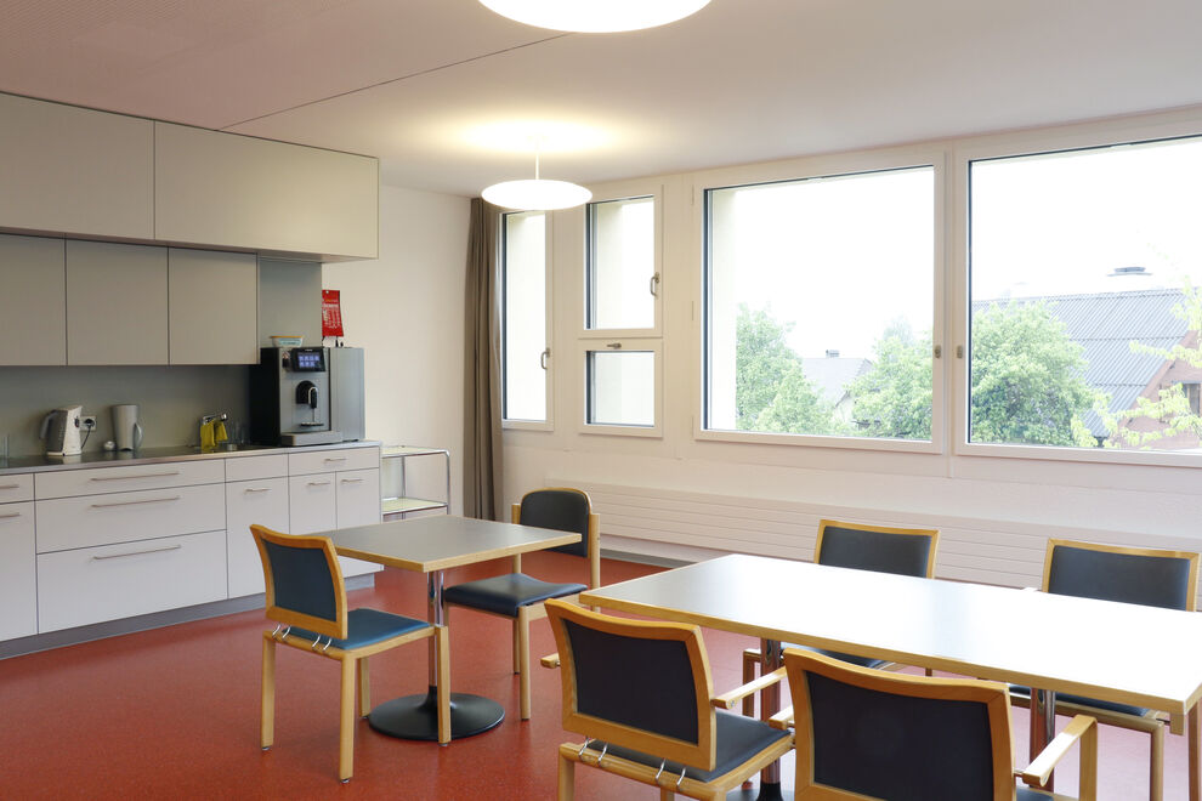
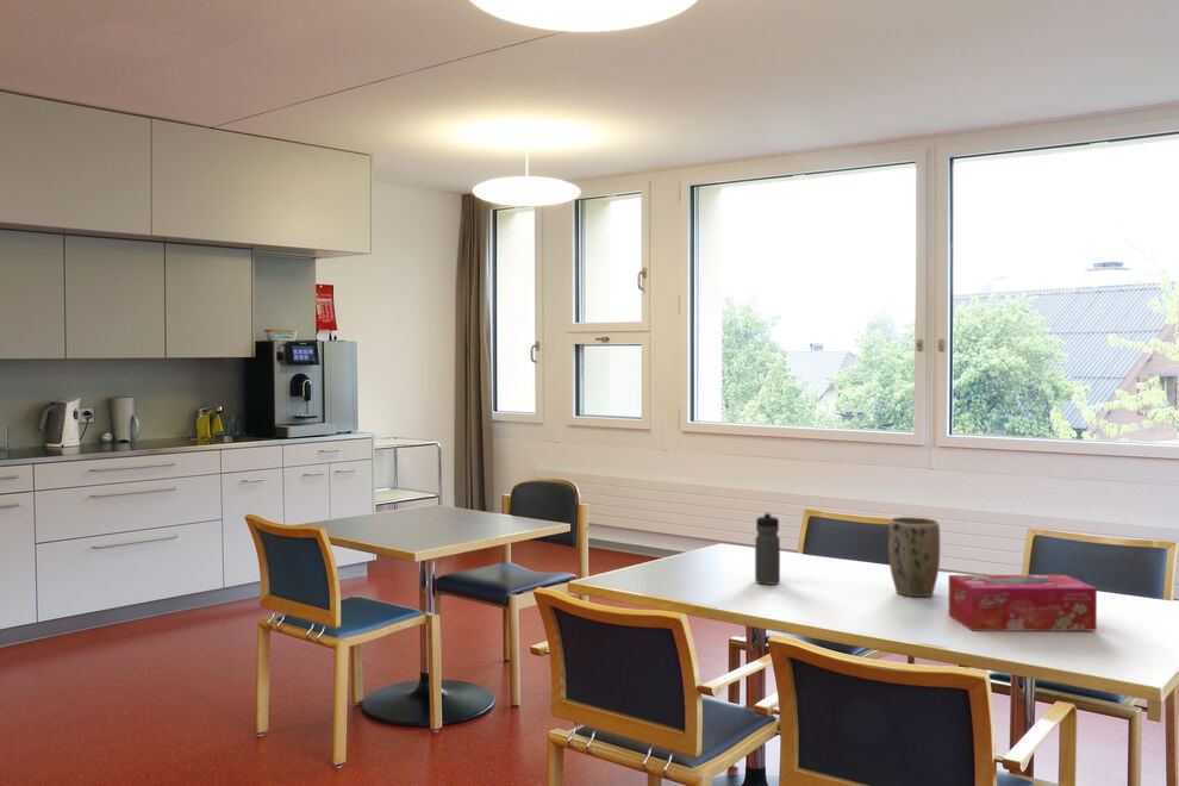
+ water bottle (767, 547)
+ plant pot (913, 556)
+ tissue box (1019, 601)
